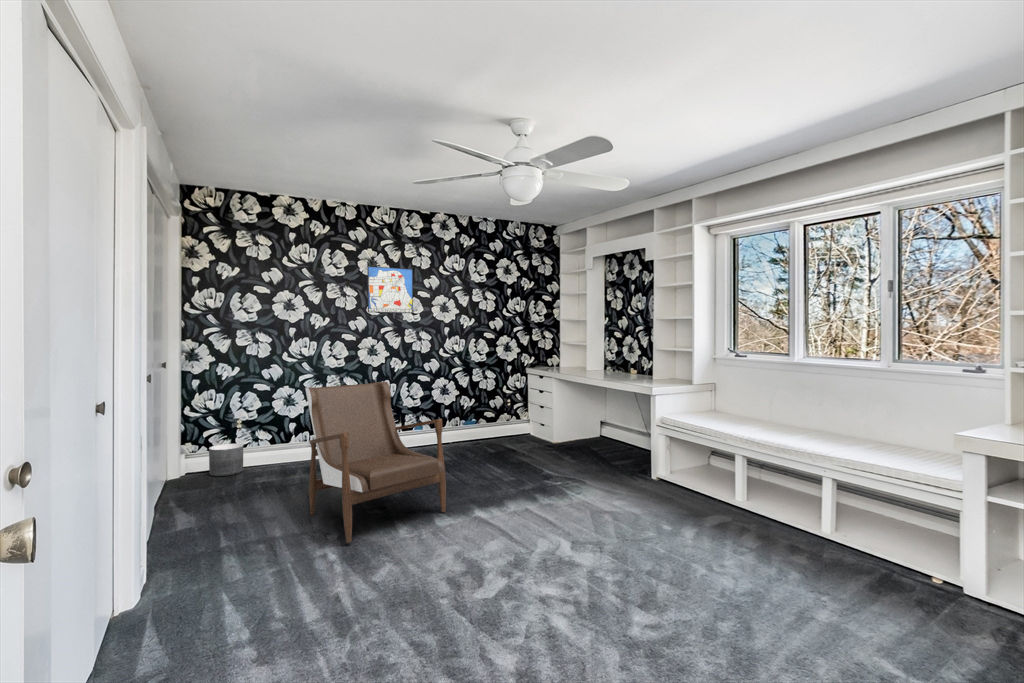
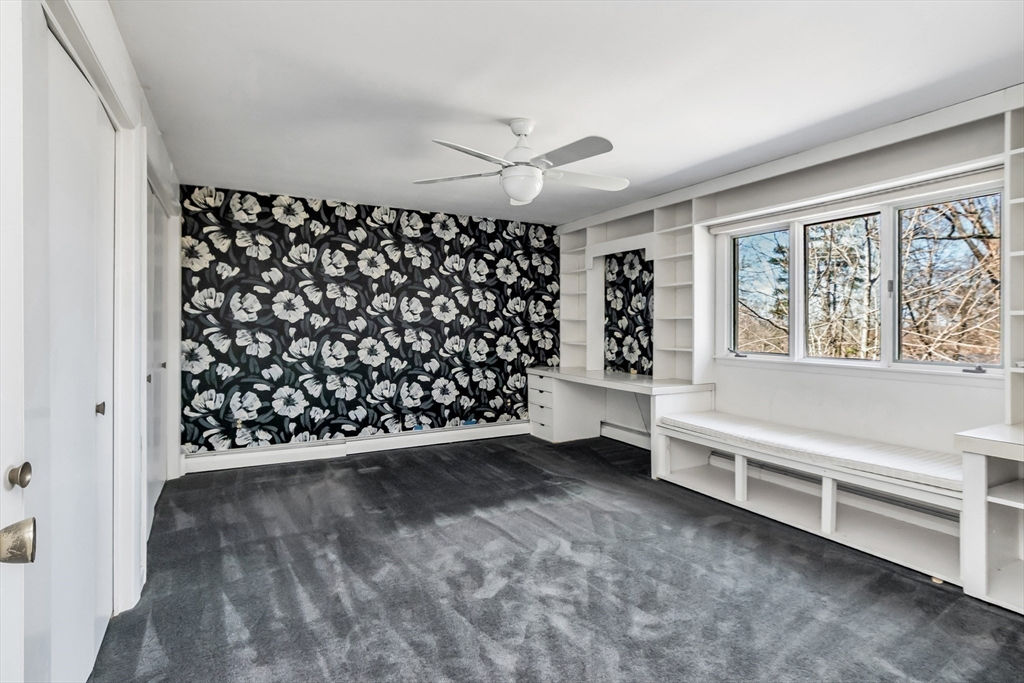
- planter (226, 459)
- wall art (390, 290)
- armchair (372, 450)
